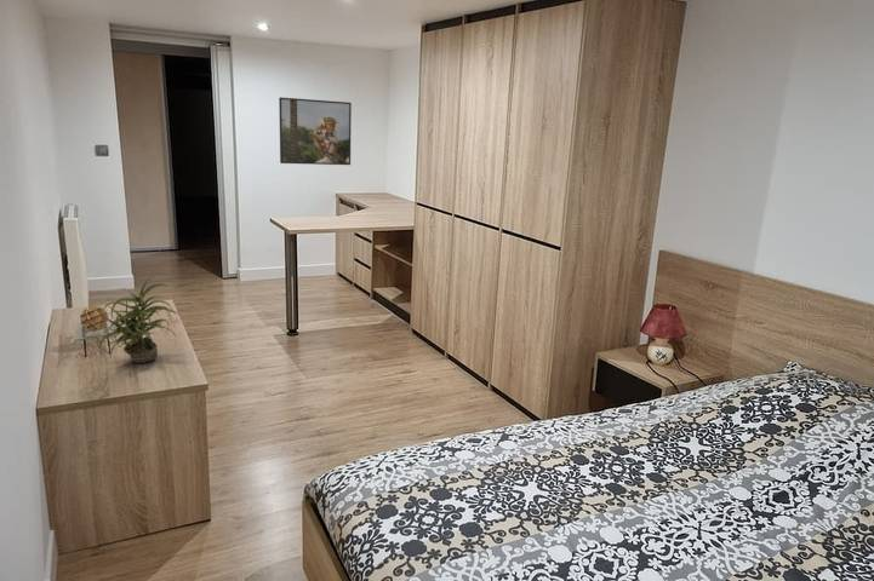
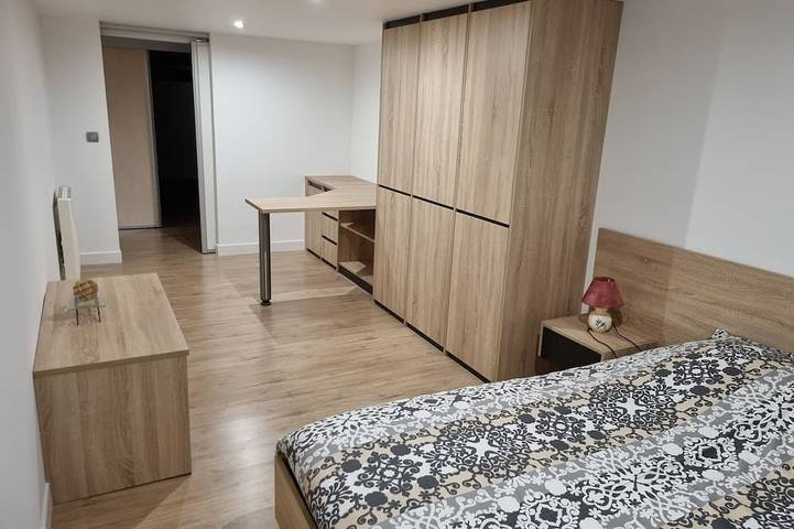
- potted plant (142, 322)
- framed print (315, 132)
